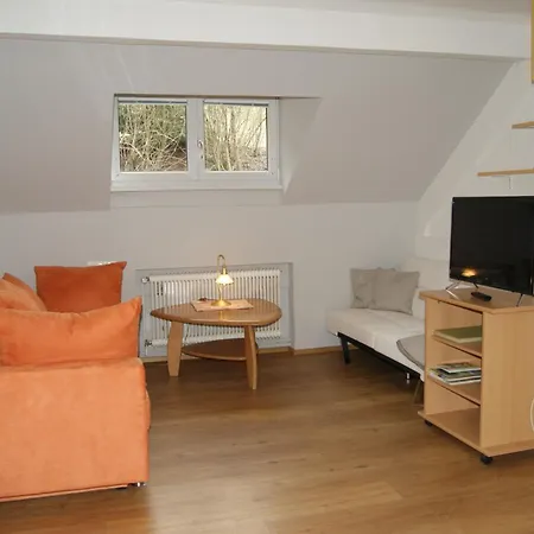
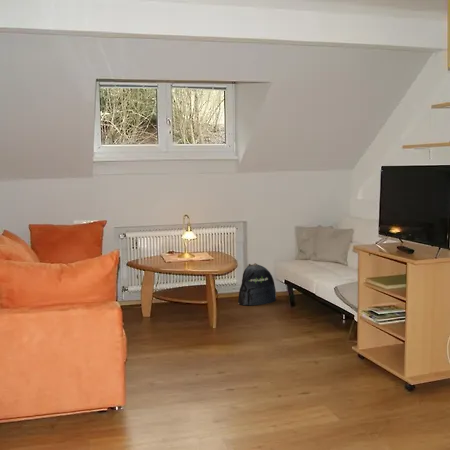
+ backpack (257, 282)
